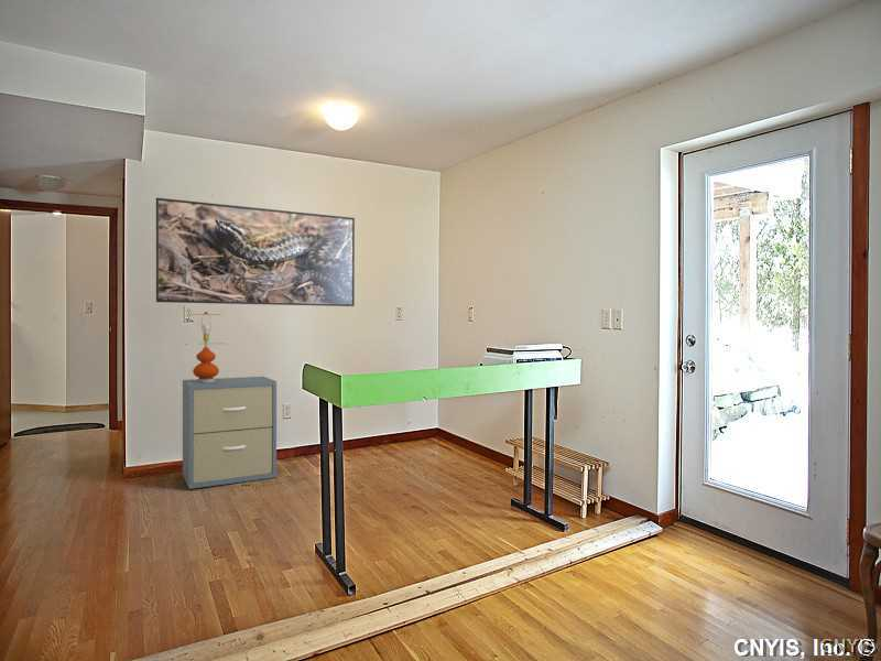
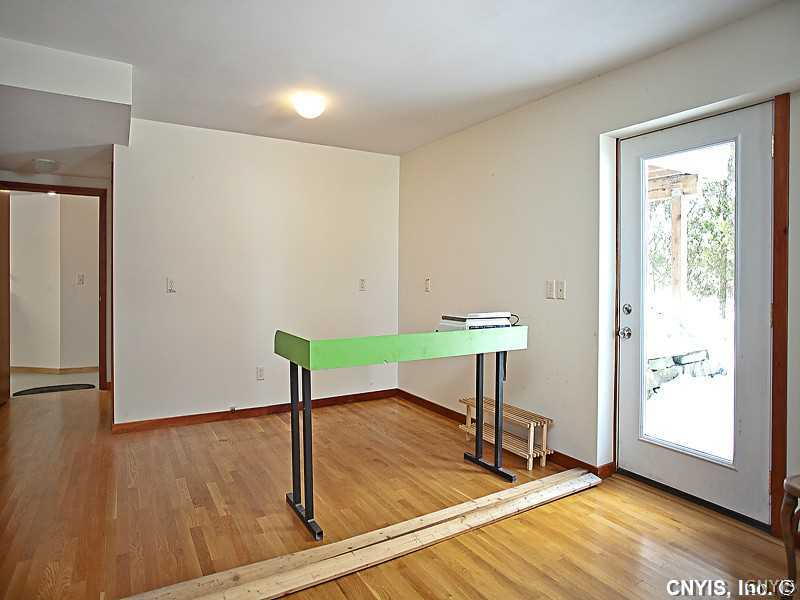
- file cabinet (229, 427)
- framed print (263, 256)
- table lamp (205, 346)
